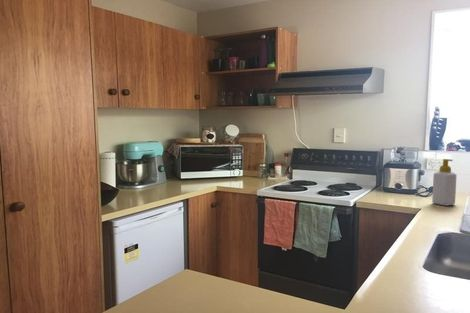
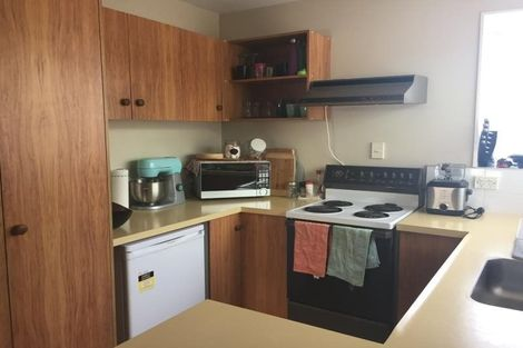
- soap bottle (444, 181)
